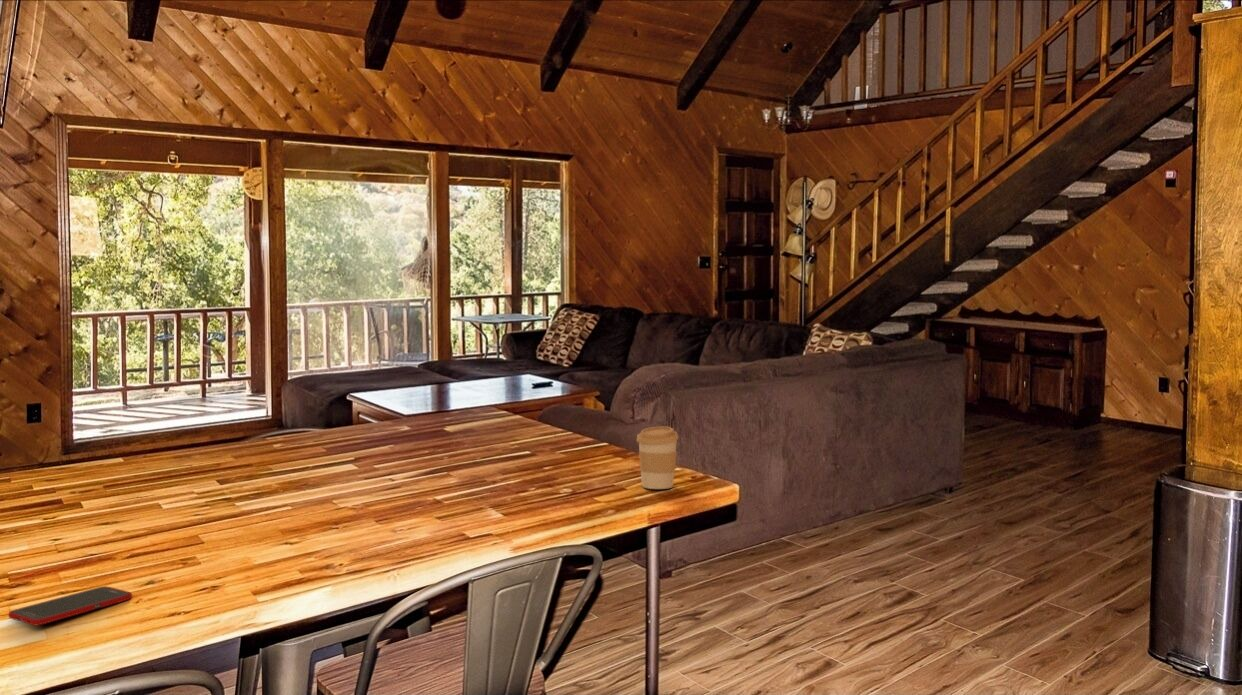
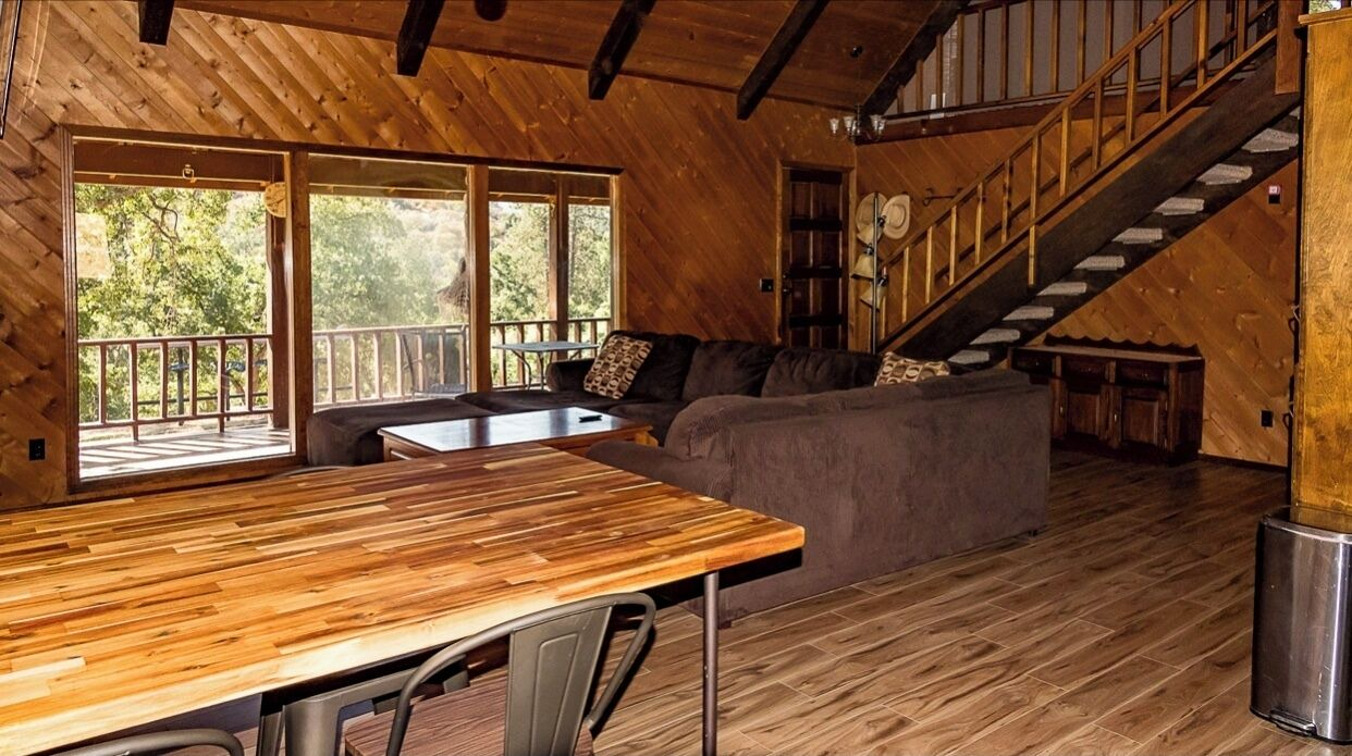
- cell phone (72, 605)
- coffee cup (657, 457)
